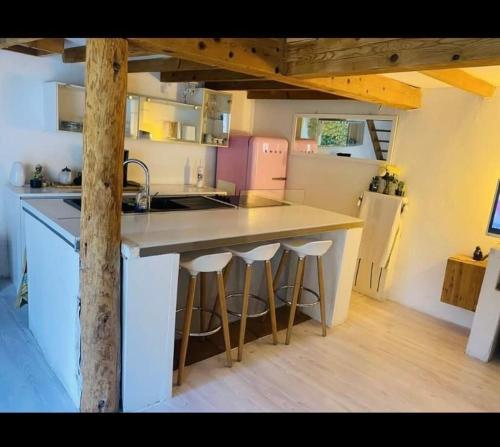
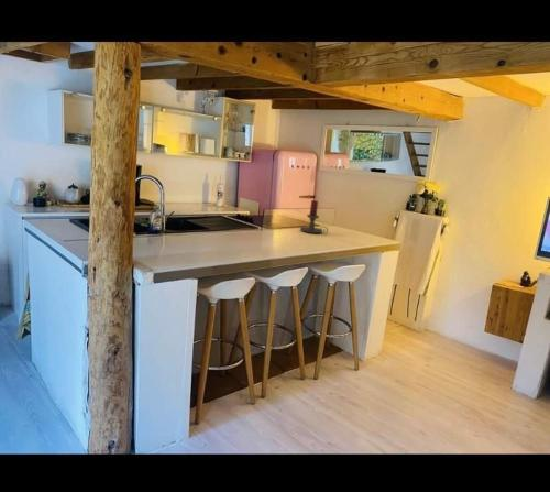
+ candle holder (316, 216)
